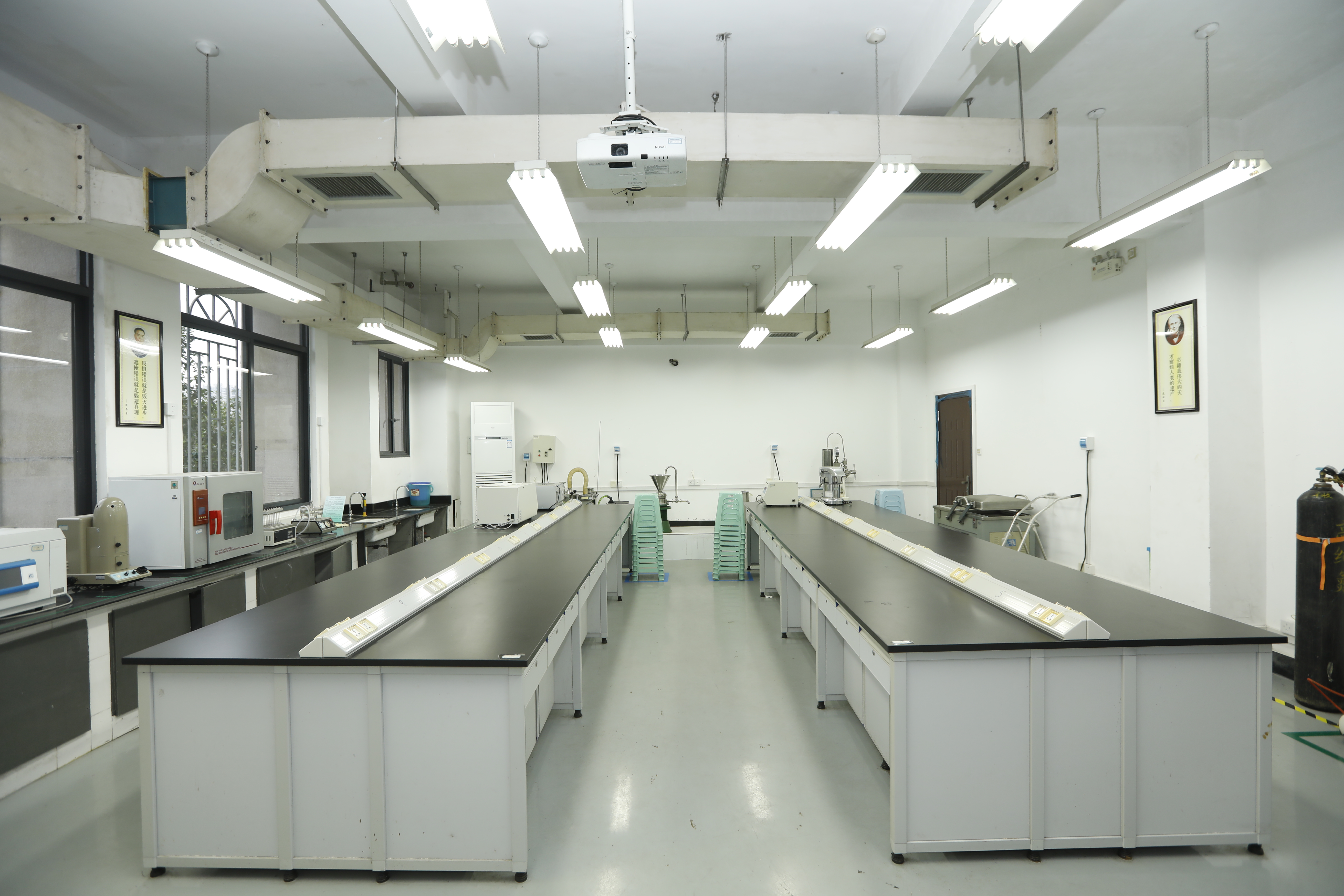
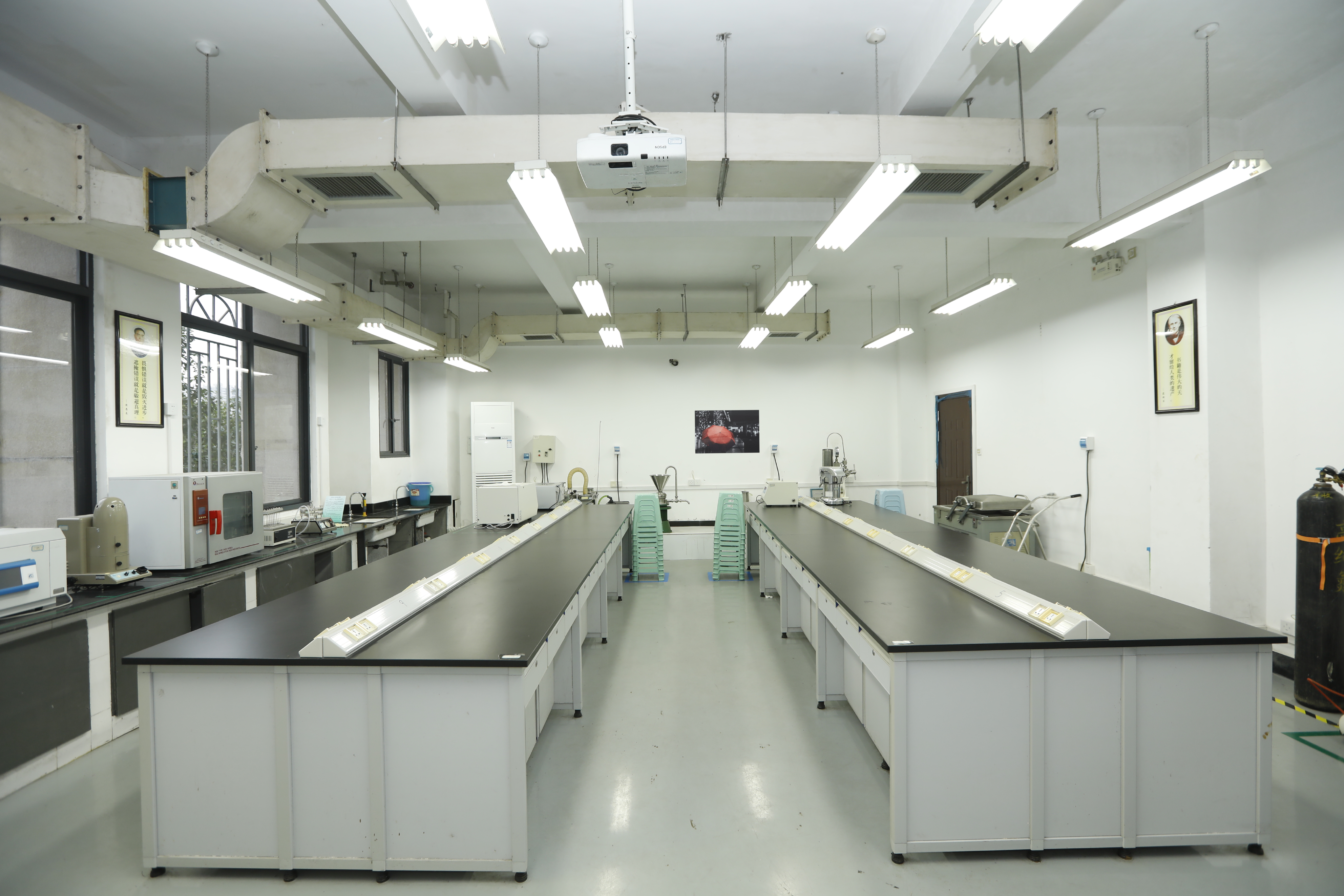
+ wall art (727, 431)
